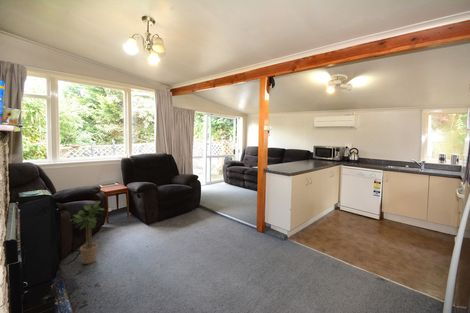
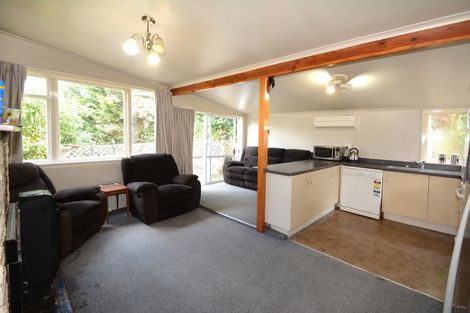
- potted plant (86, 232)
